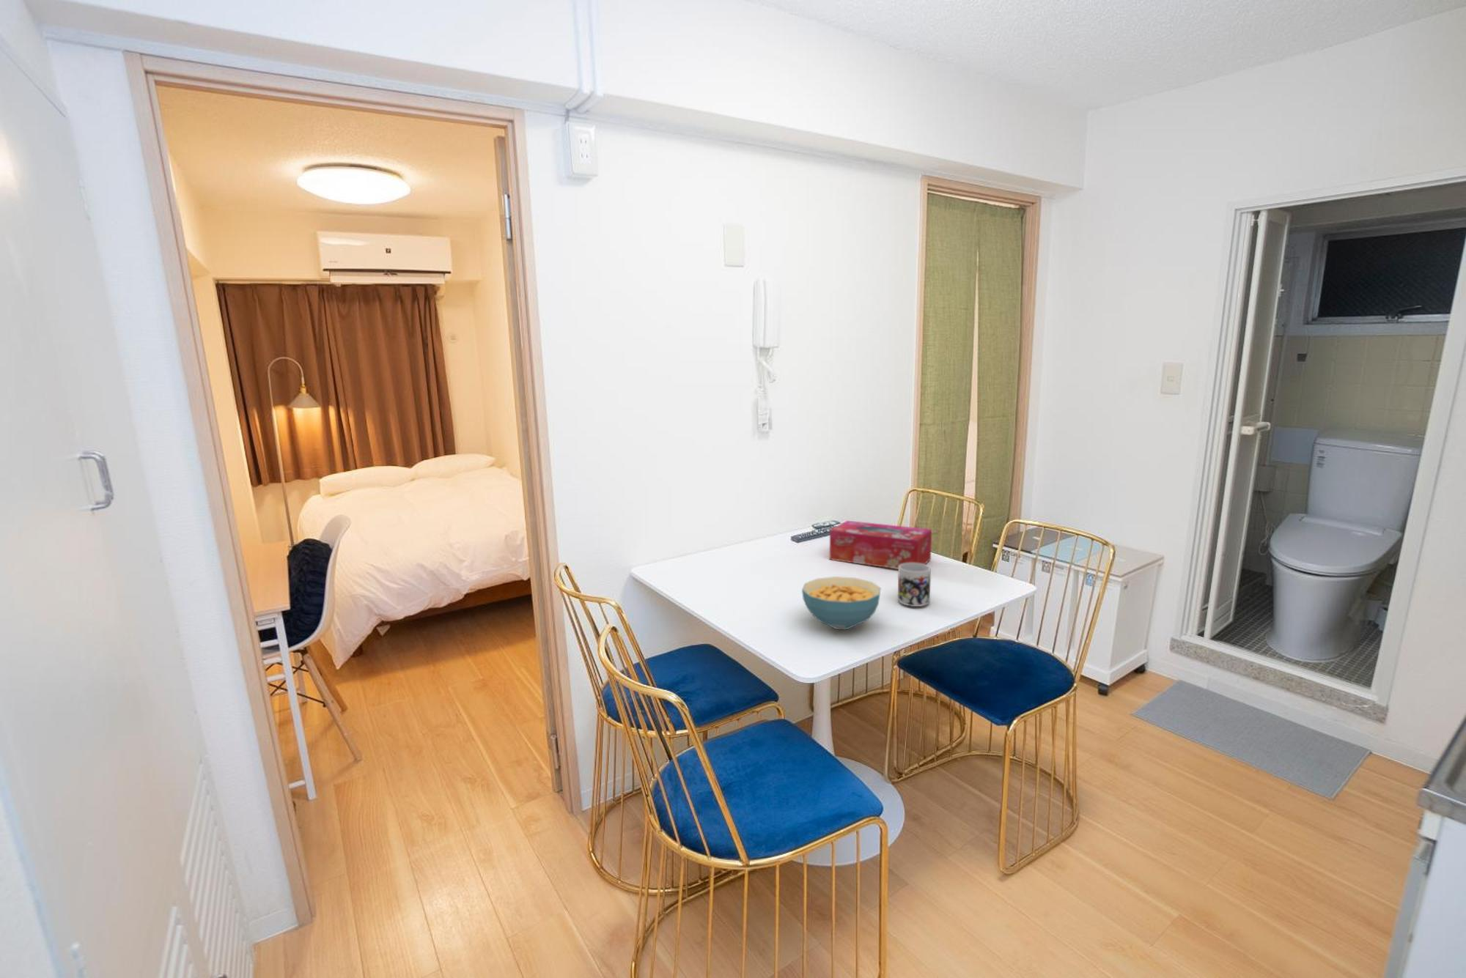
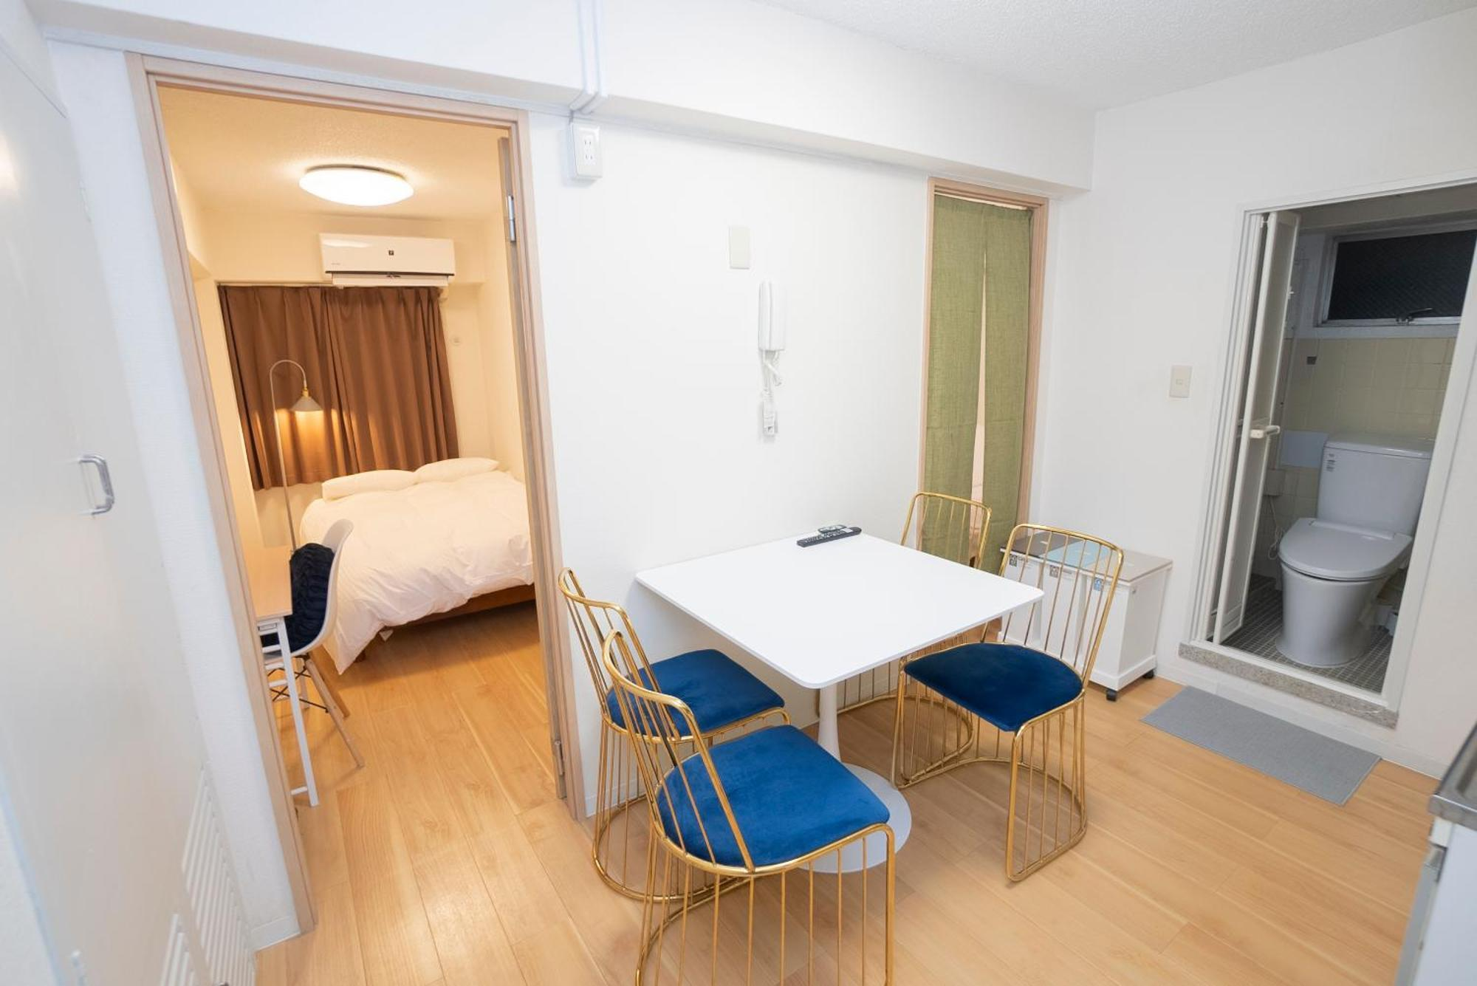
- mug (914, 583)
- tissue box (880, 545)
- cereal bowl (841, 607)
